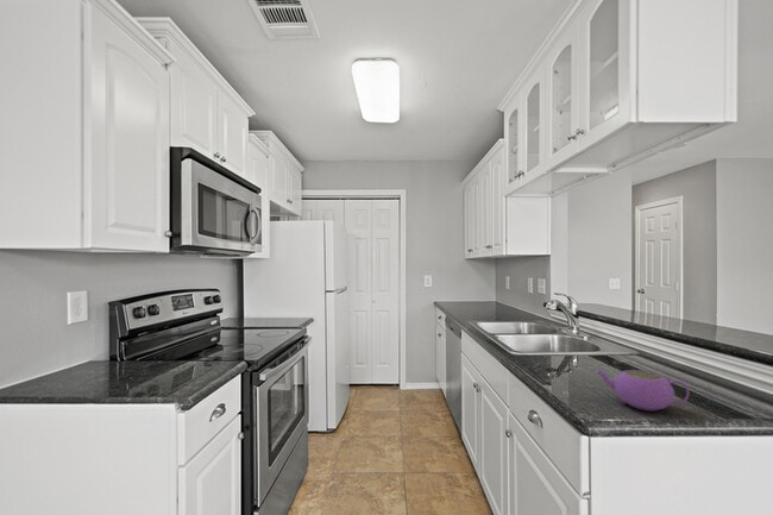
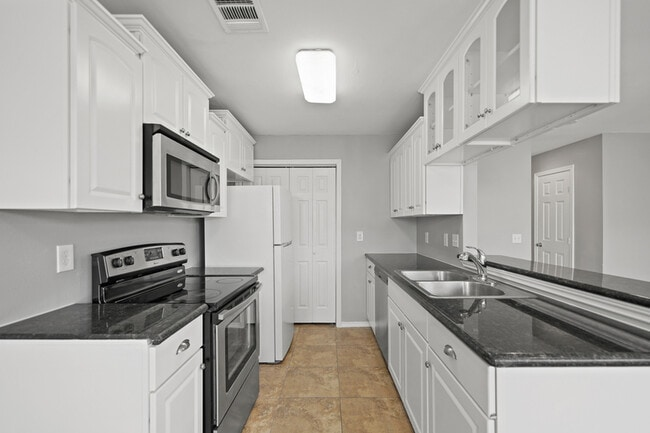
- teapot (640, 389)
